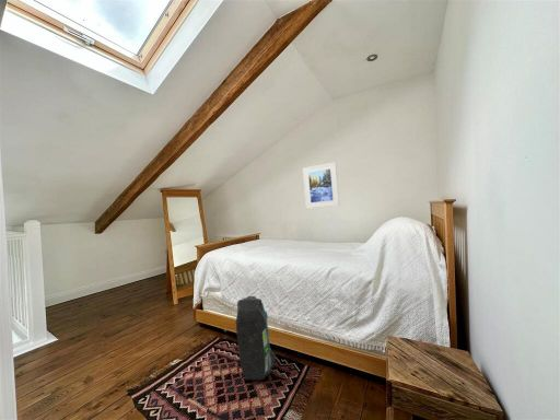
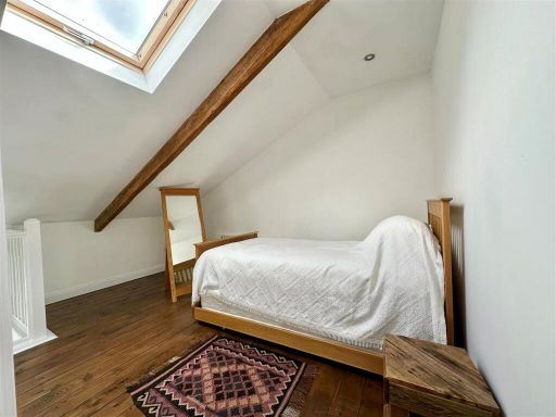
- backpack (254, 332)
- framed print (320, 186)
